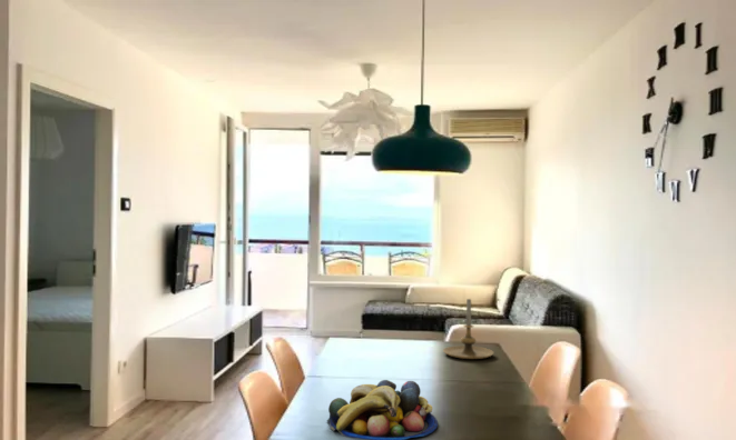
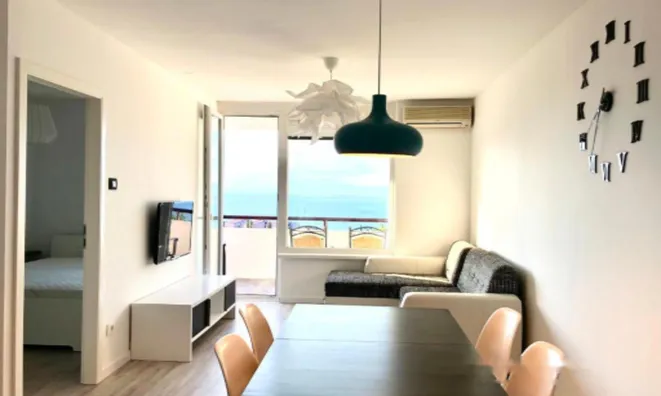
- fruit bowl (383, 402)
- candle holder (468, 327)
